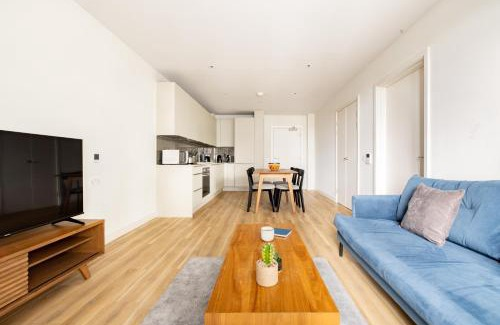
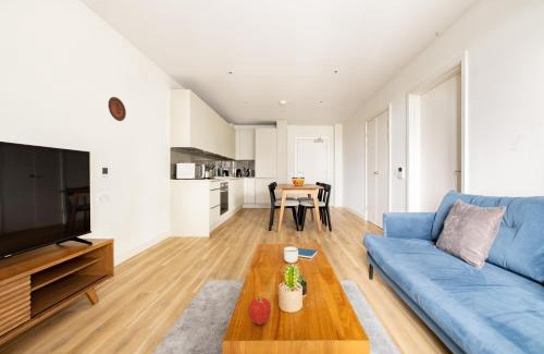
+ apple (259, 309)
+ decorative plate (116, 109)
